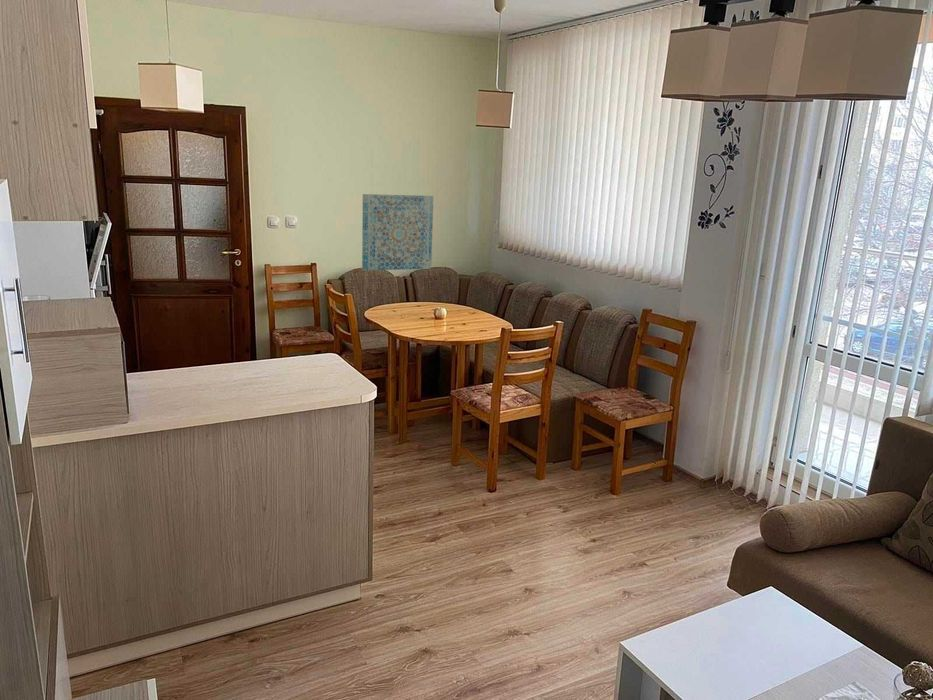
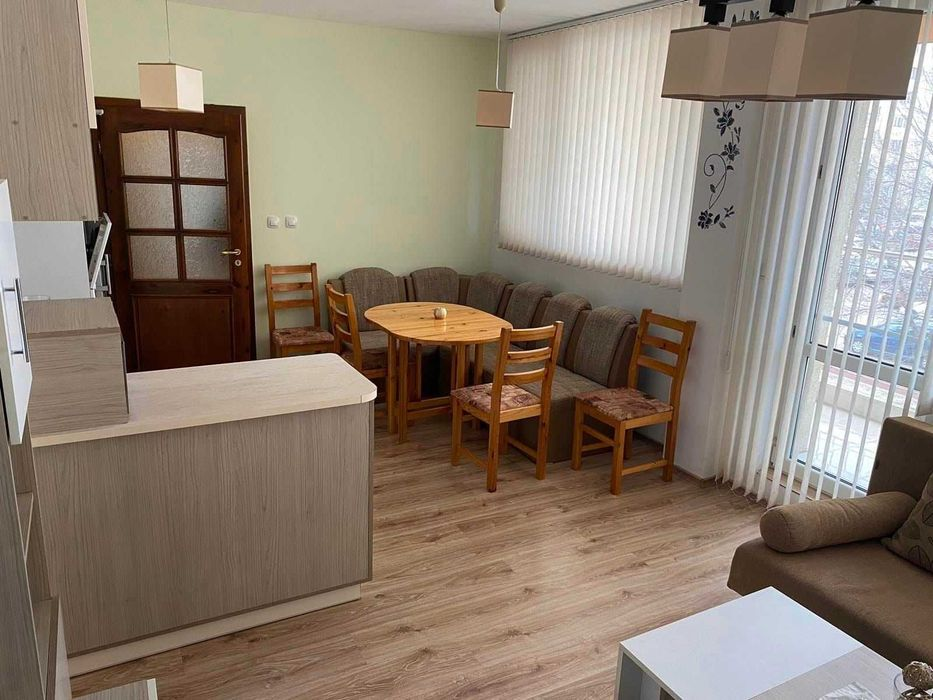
- wall art (398, 232)
